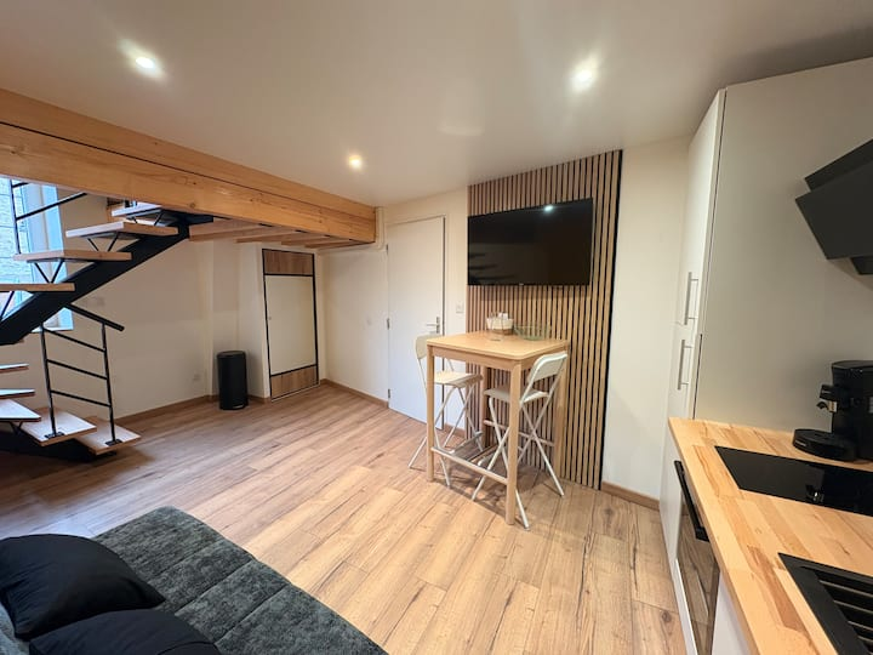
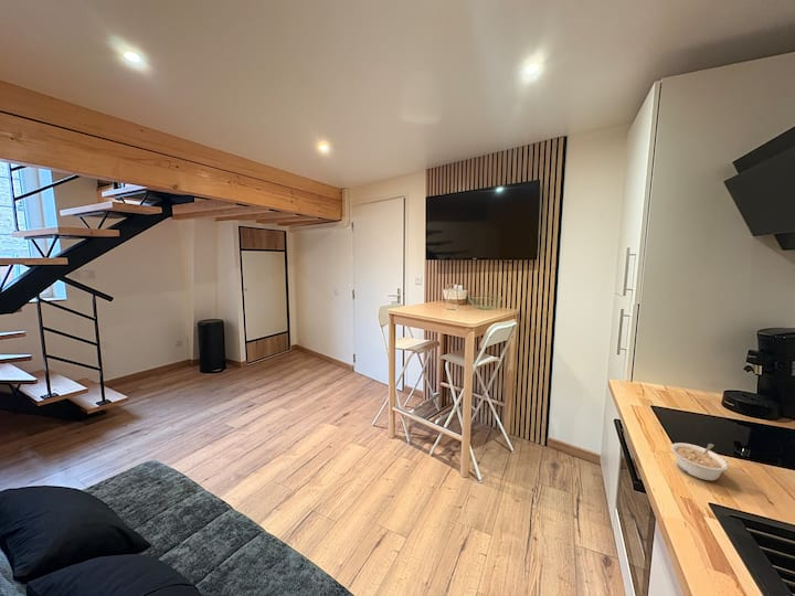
+ legume (697, 460)
